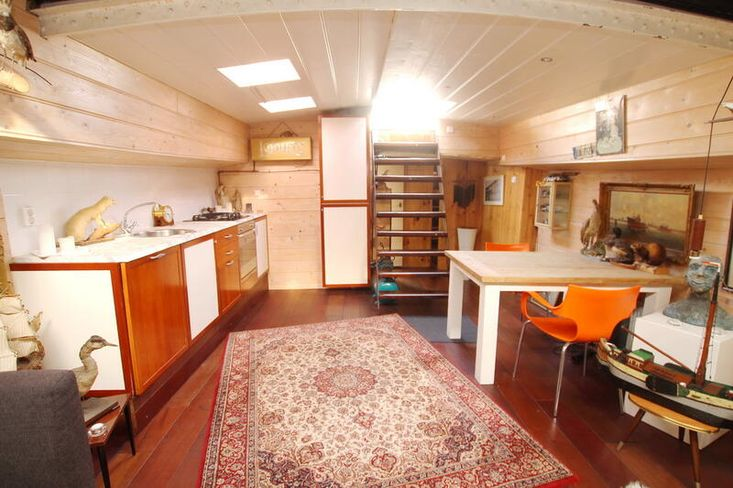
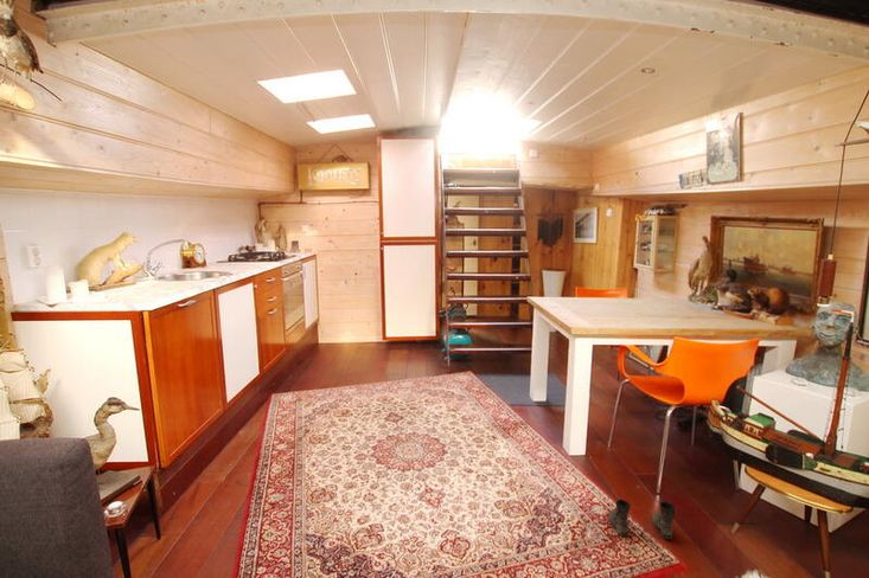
+ boots (628, 510)
